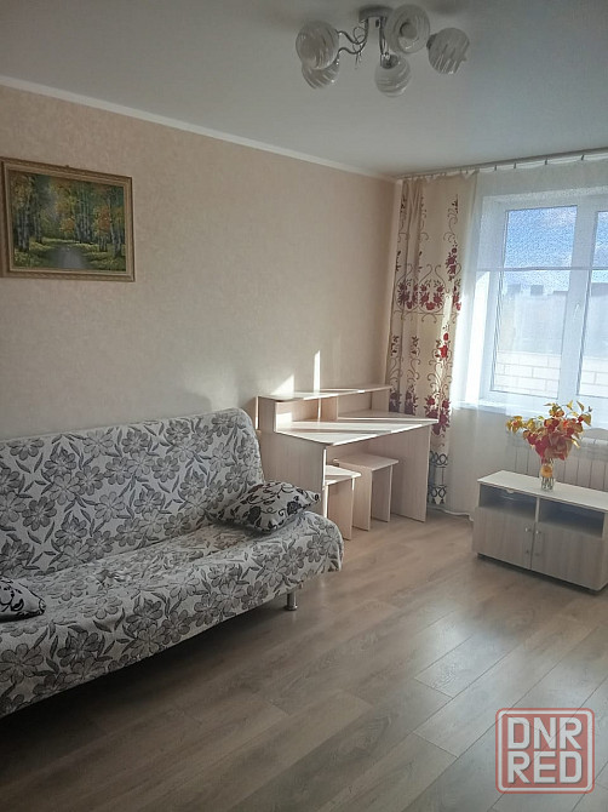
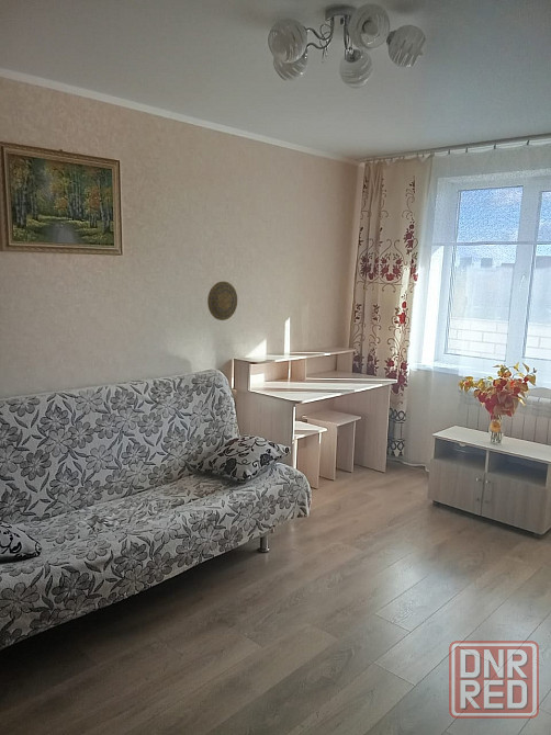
+ decorative plate (224, 301)
